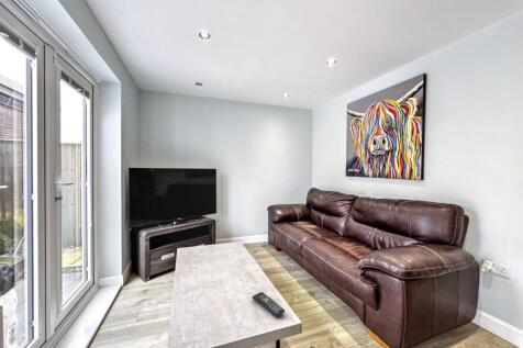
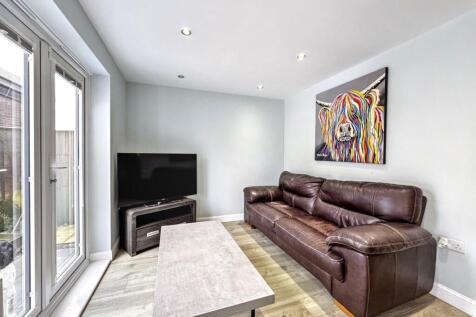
- remote control (267, 303)
